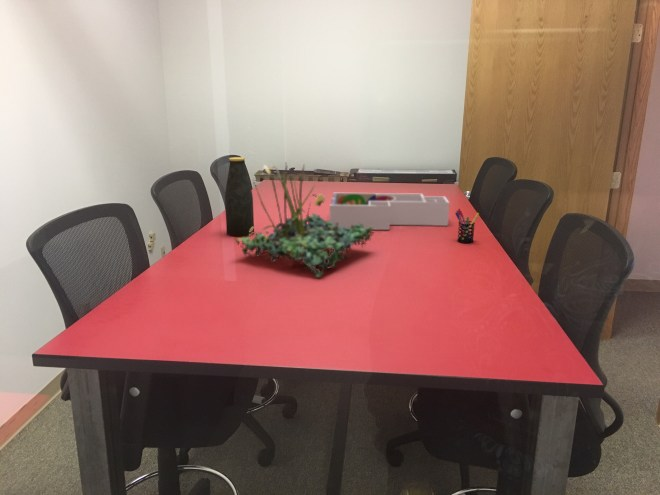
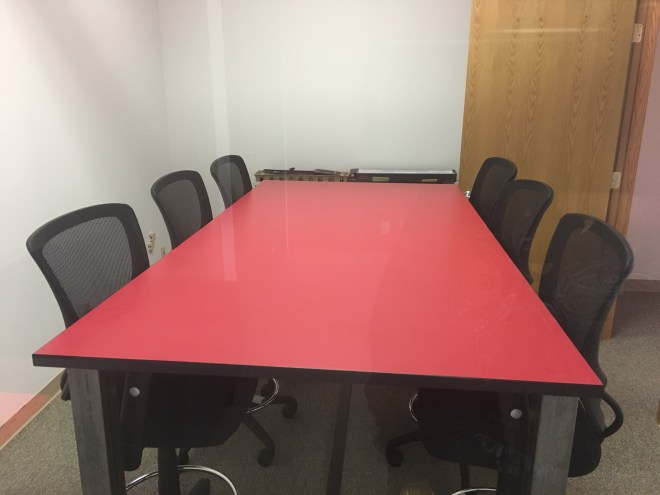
- plant (308, 209)
- bottle (238, 196)
- pen holder (465, 225)
- desk organizer (388, 210)
